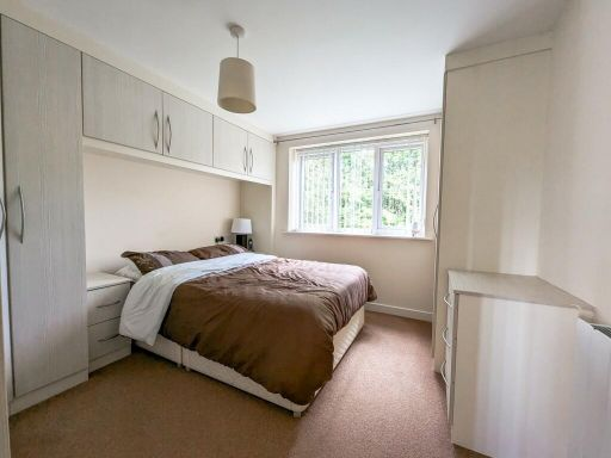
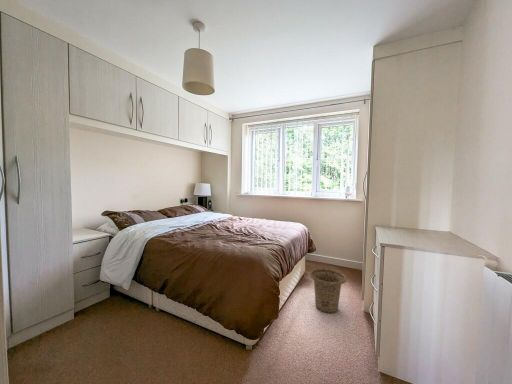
+ basket (327, 291)
